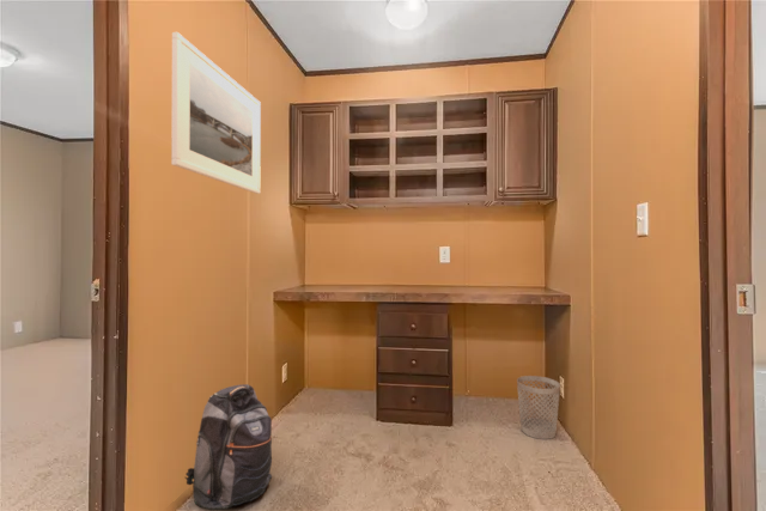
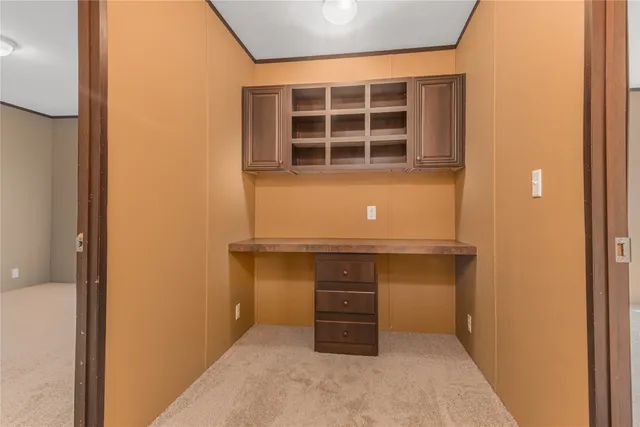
- backpack (235, 437)
- wastebasket (537, 407)
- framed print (224, 127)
